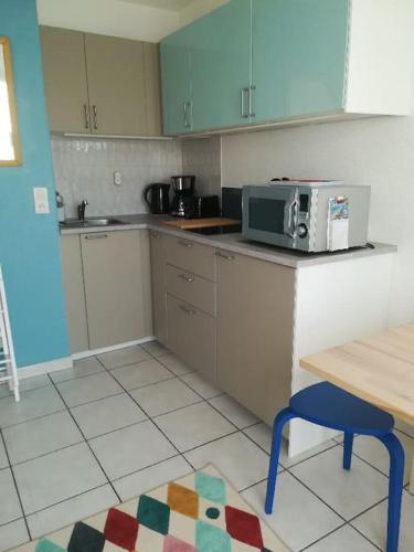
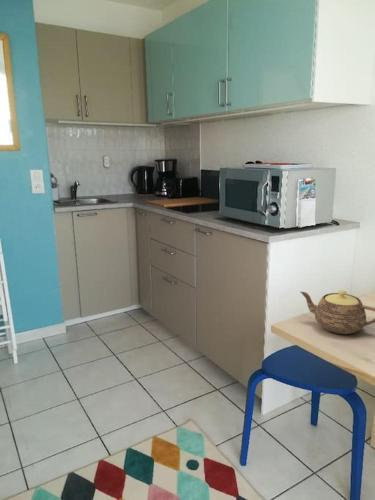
+ teapot (338, 308)
